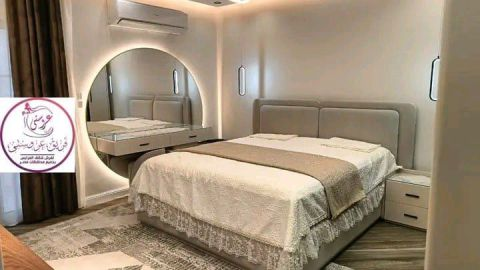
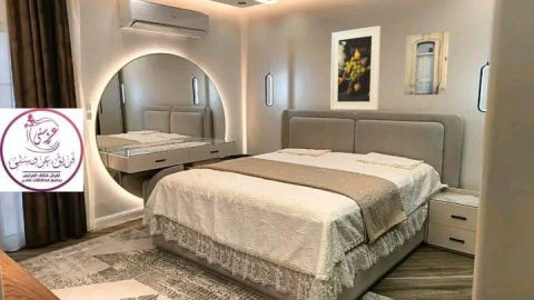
+ wall art (425, 64)
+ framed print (354, 70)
